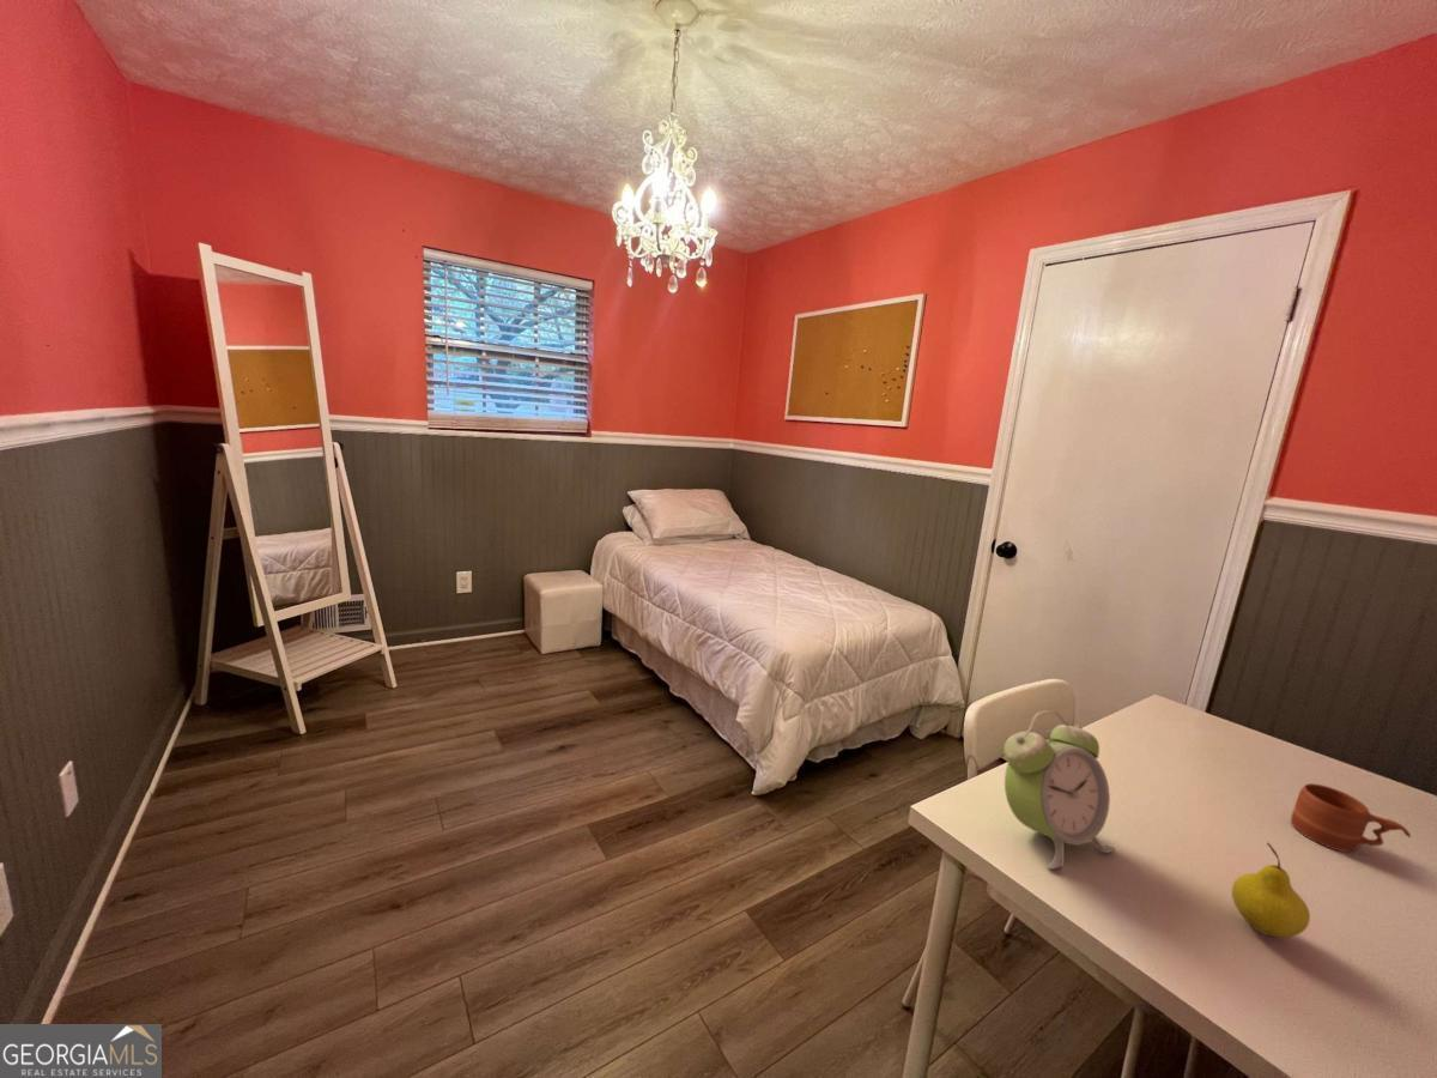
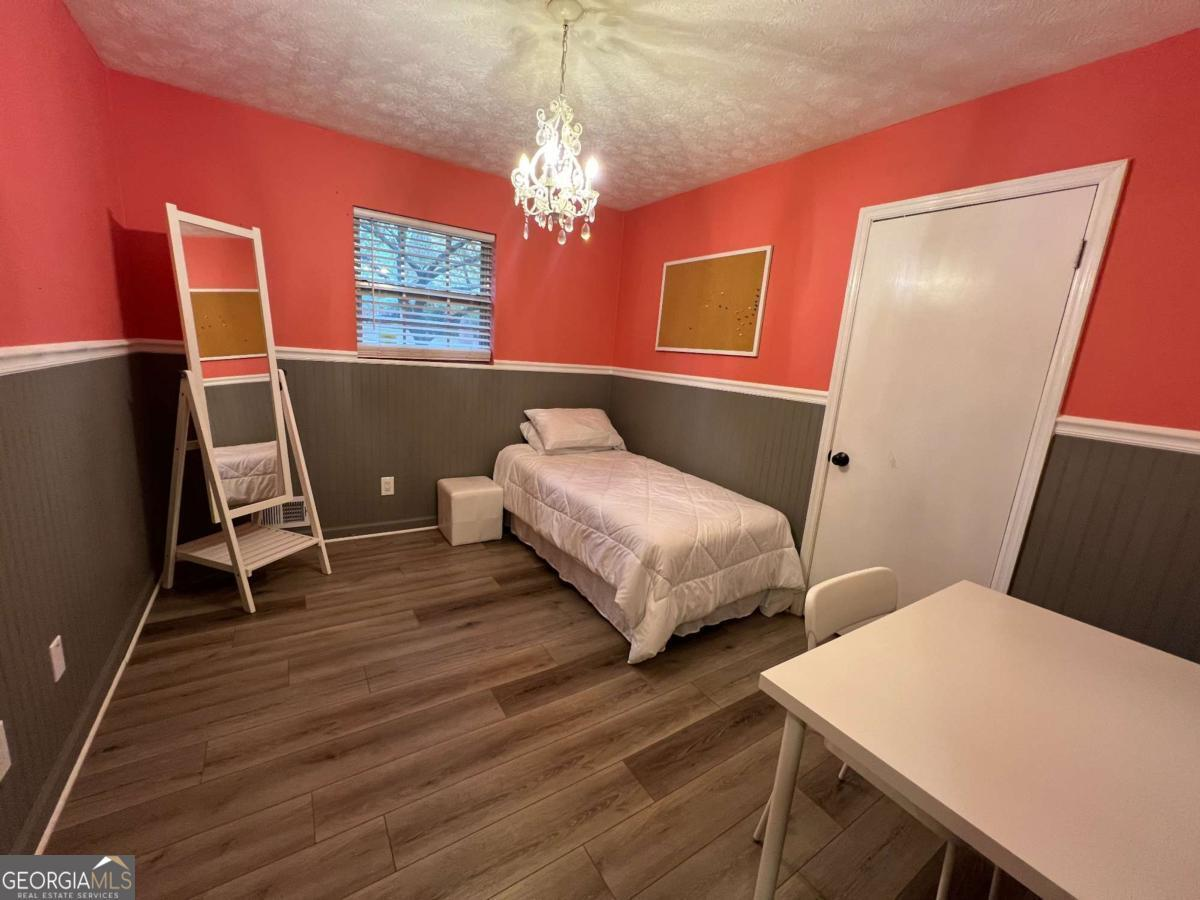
- mug (1348, 824)
- fruit (1274, 889)
- alarm clock (1060, 780)
